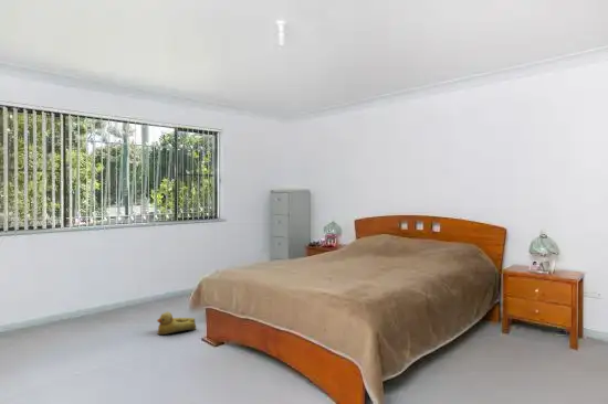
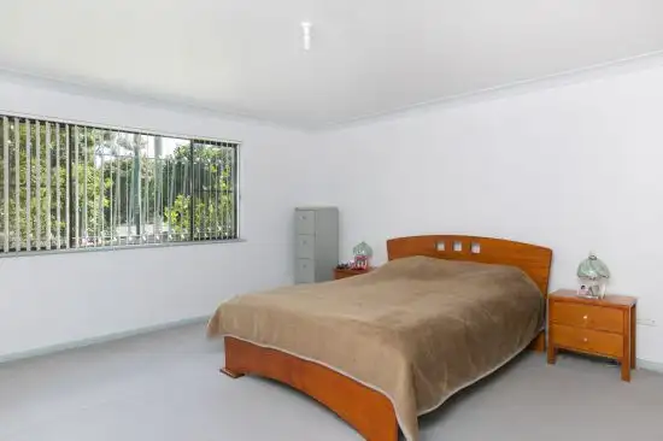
- rubber duck (176, 320)
